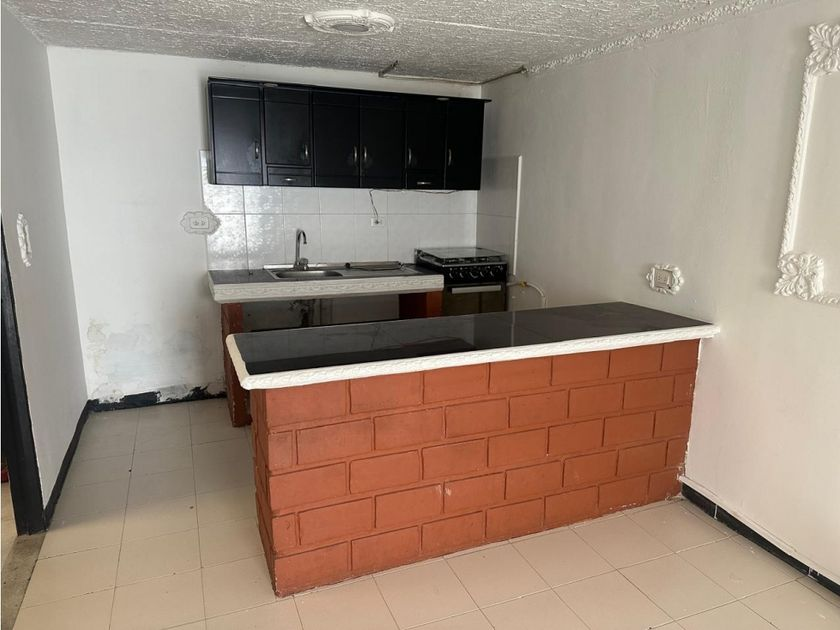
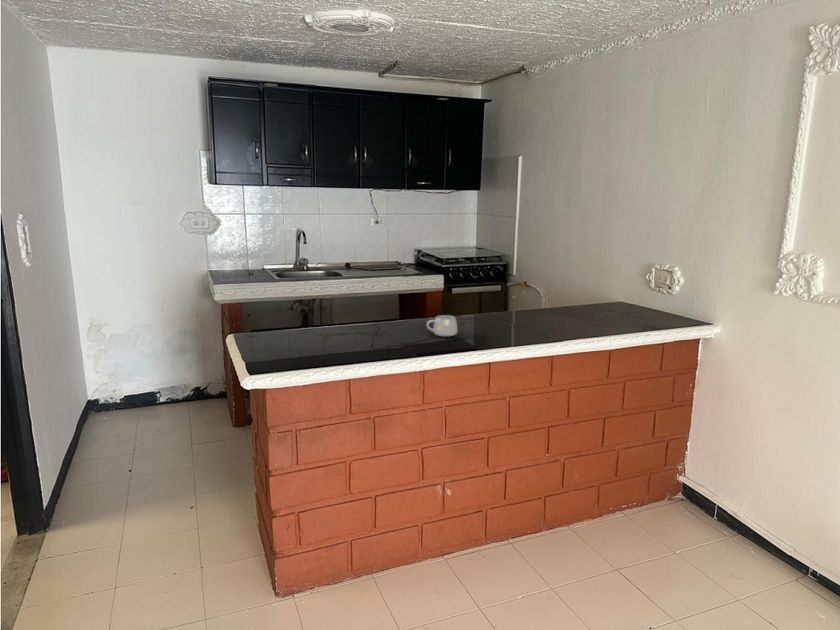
+ mug (441, 326)
